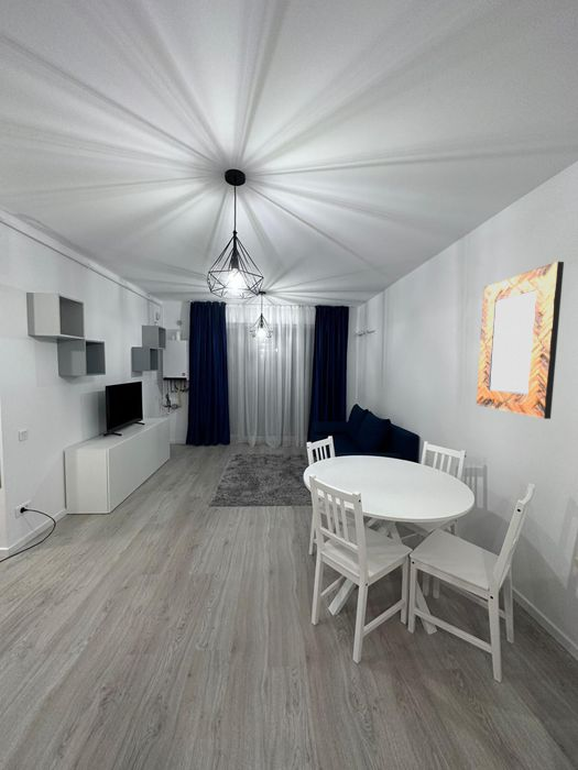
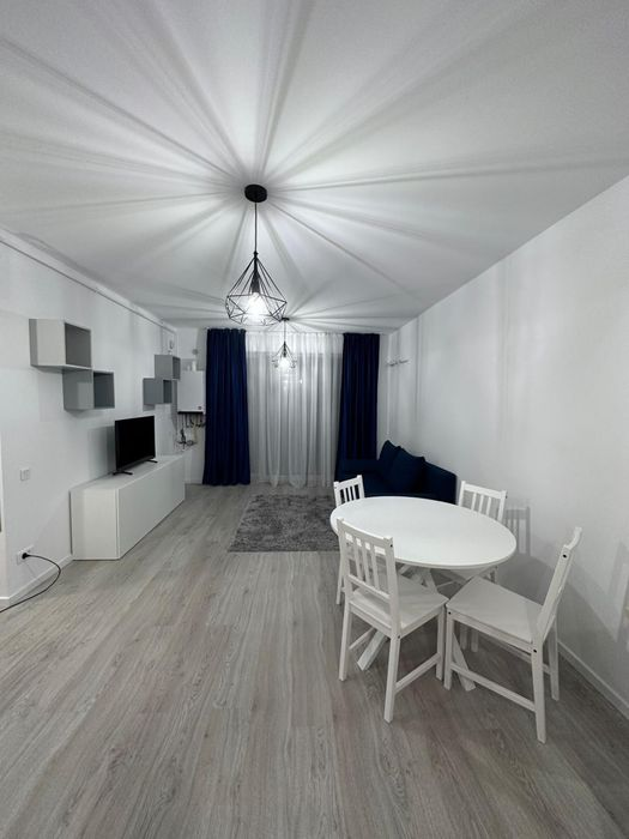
- home mirror (512, 344)
